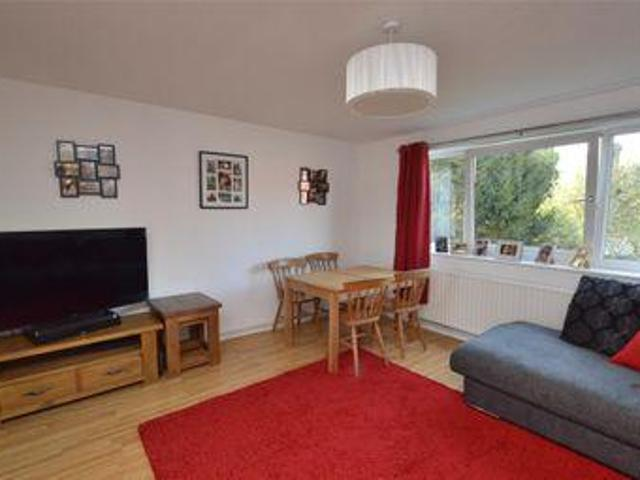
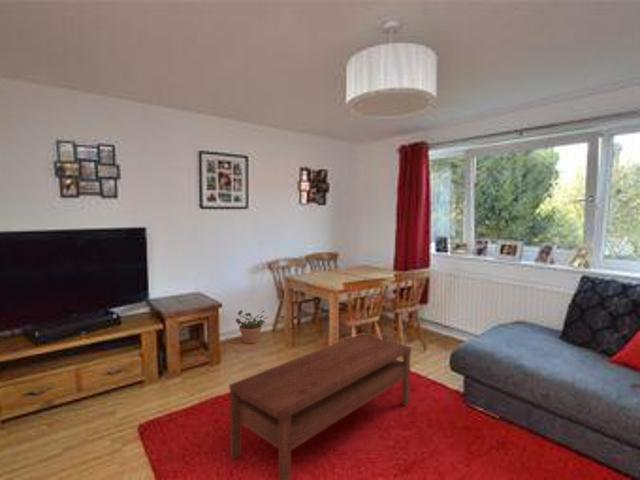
+ coffee table (331, 395)
+ potted plant (252, 325)
